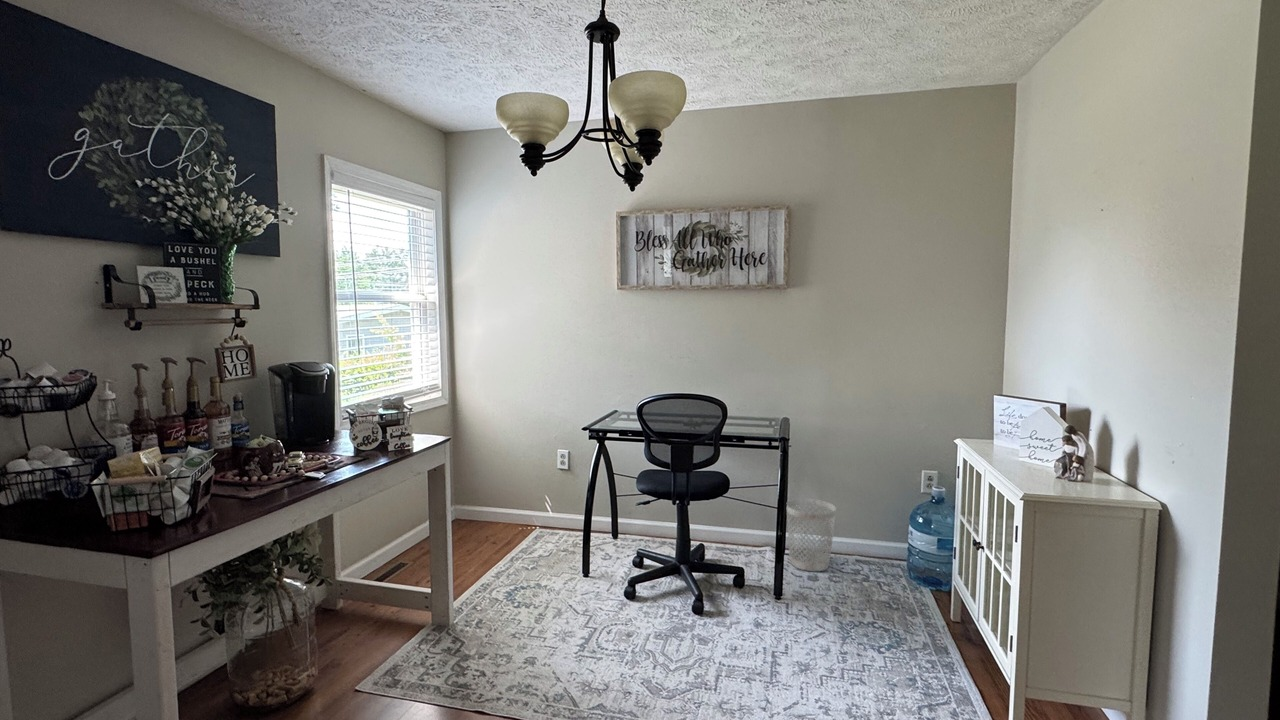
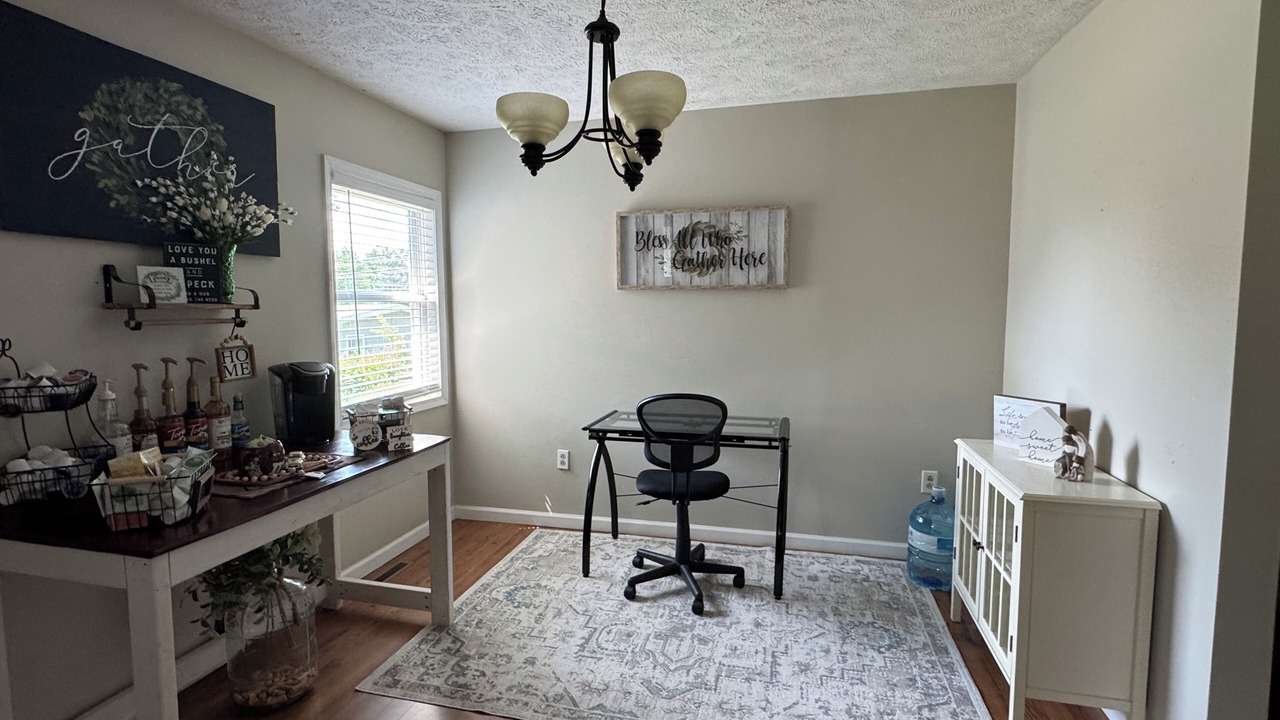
- wastebasket (810, 534)
